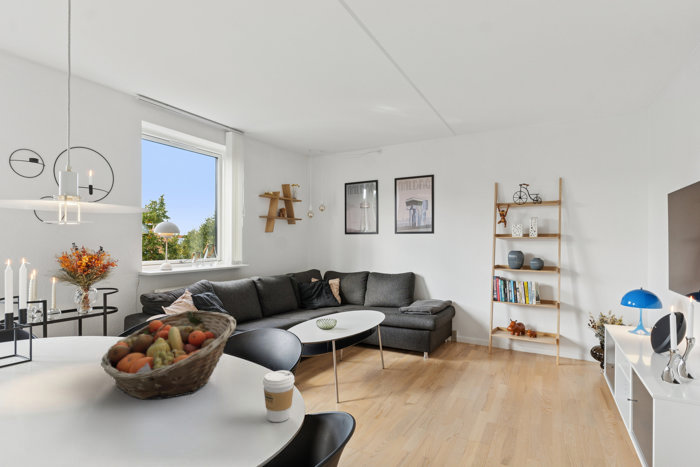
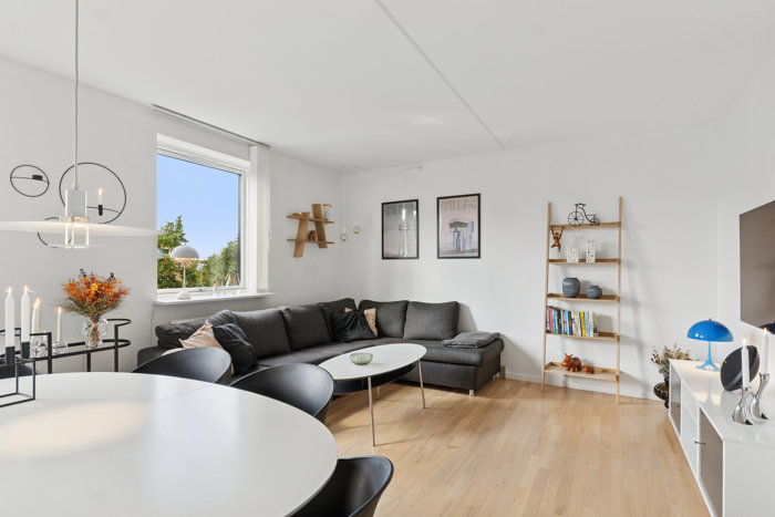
- fruit basket (171, 349)
- coffee cup (278, 395)
